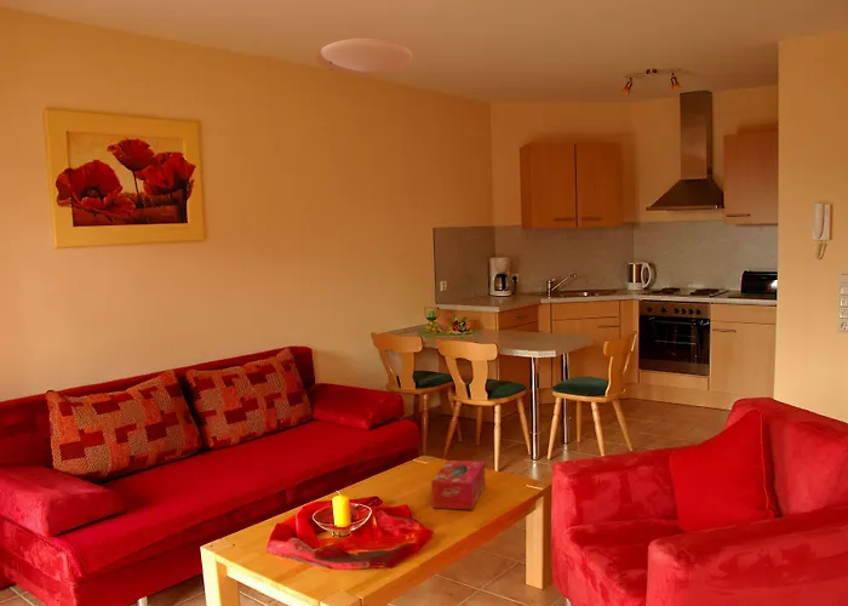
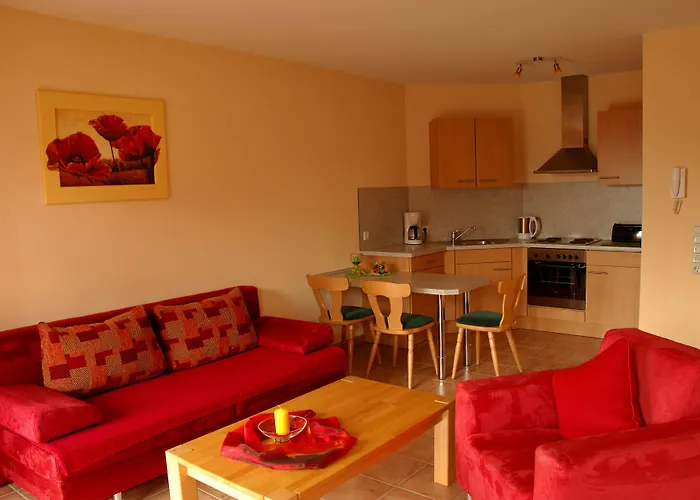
- ceiling light (363, 57)
- tissue box (459, 484)
